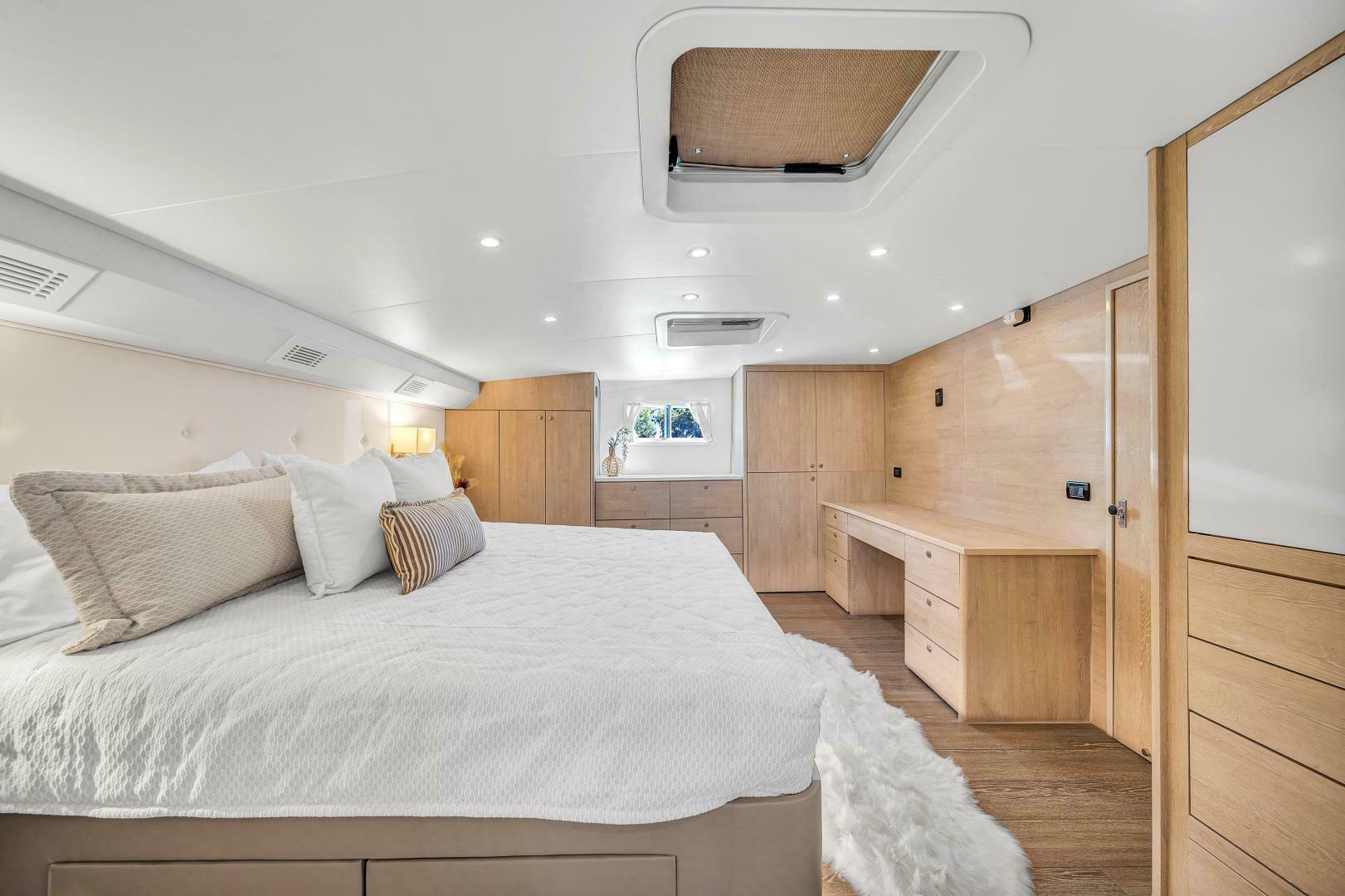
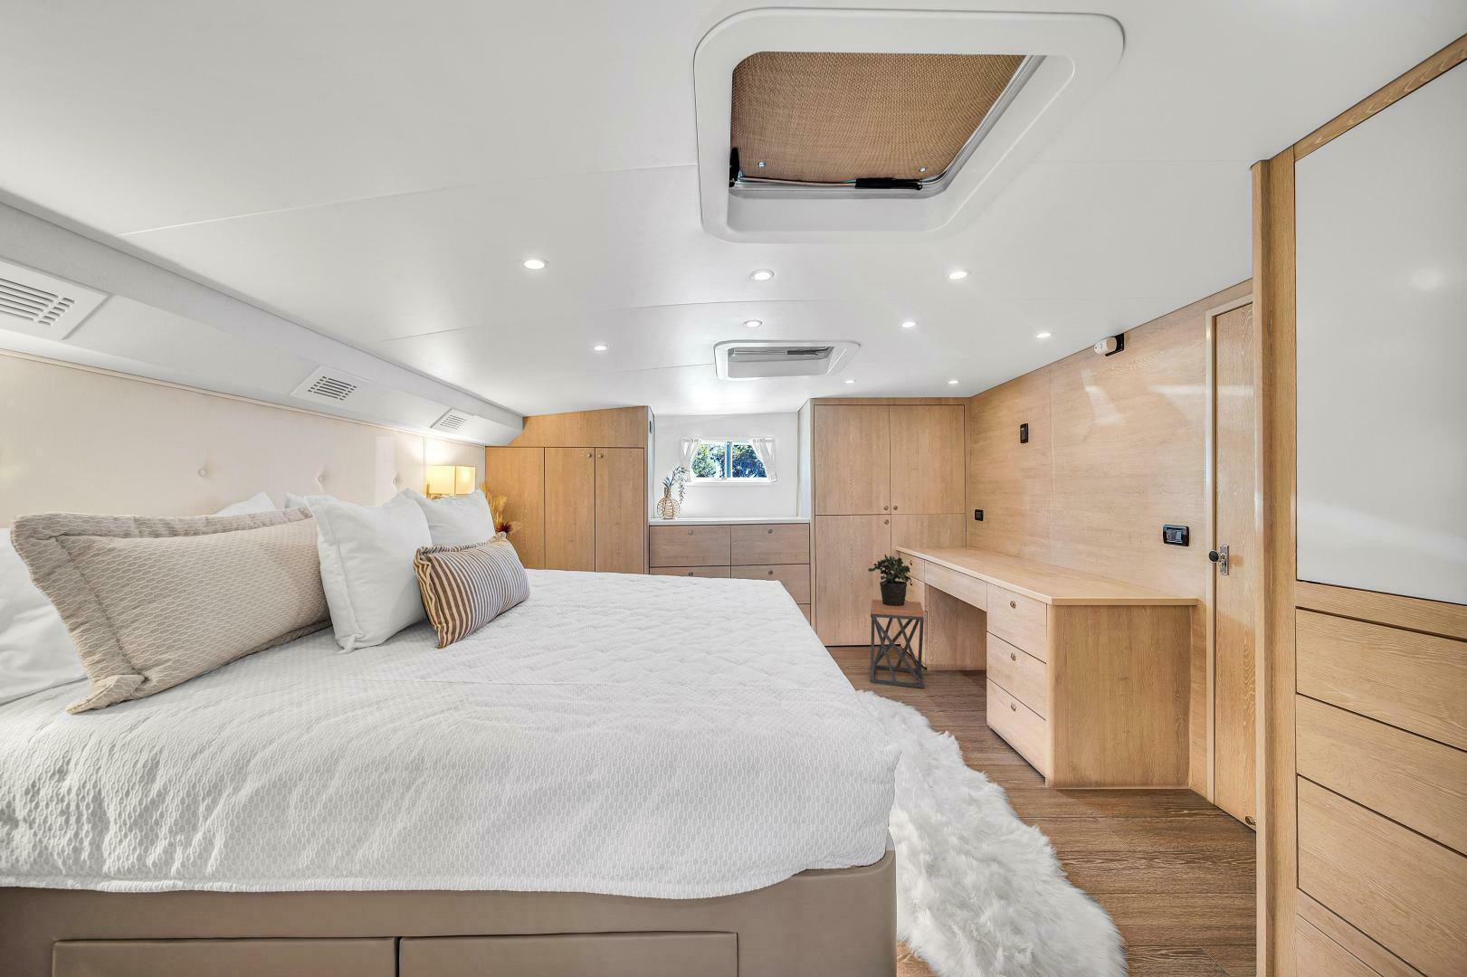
+ stool (895, 640)
+ potted plant (890, 578)
